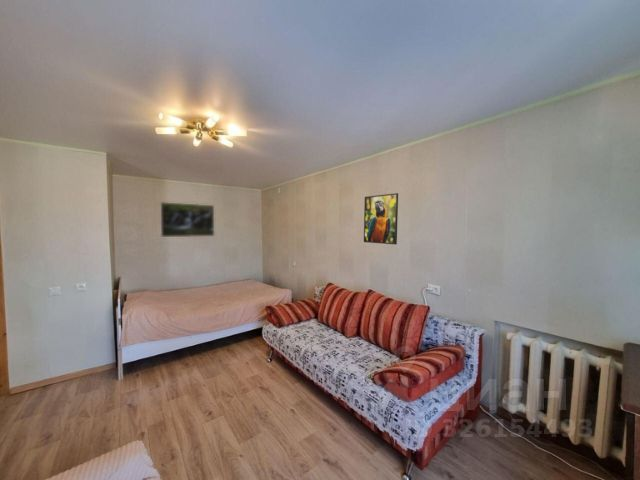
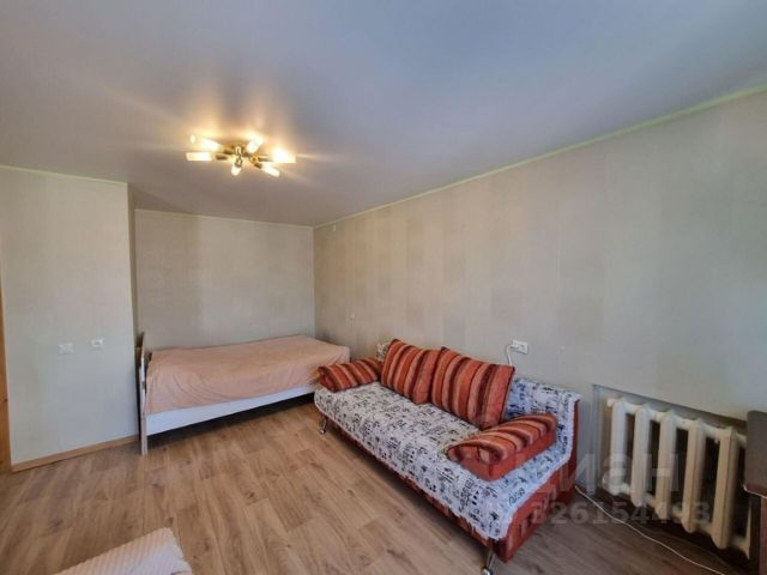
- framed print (189, 220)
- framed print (379, 219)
